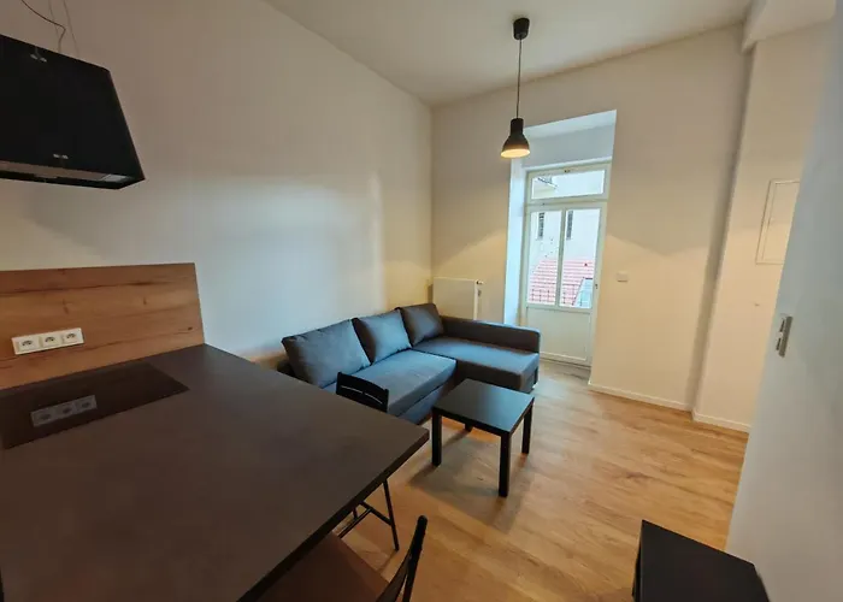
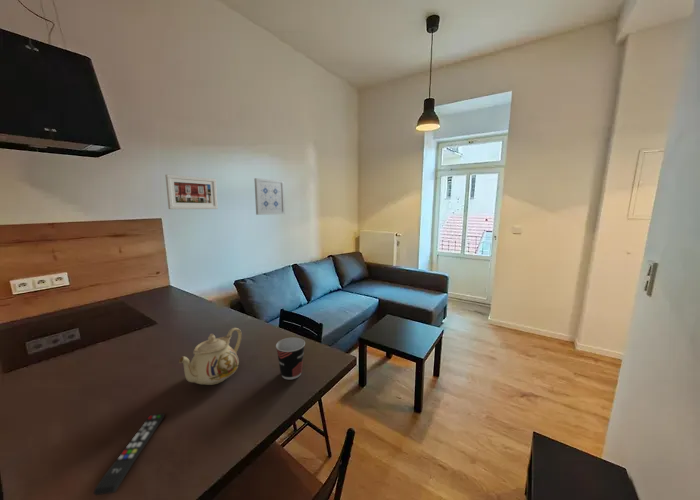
+ teapot (213, 355)
+ wall art (270, 197)
+ cup (291, 358)
+ remote control (134, 447)
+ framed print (193, 193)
